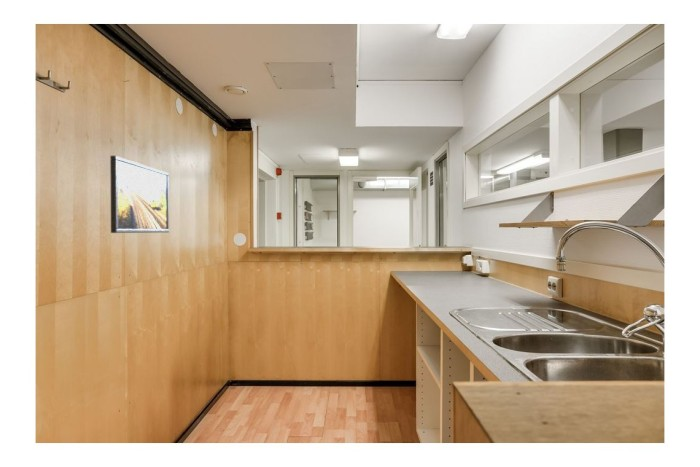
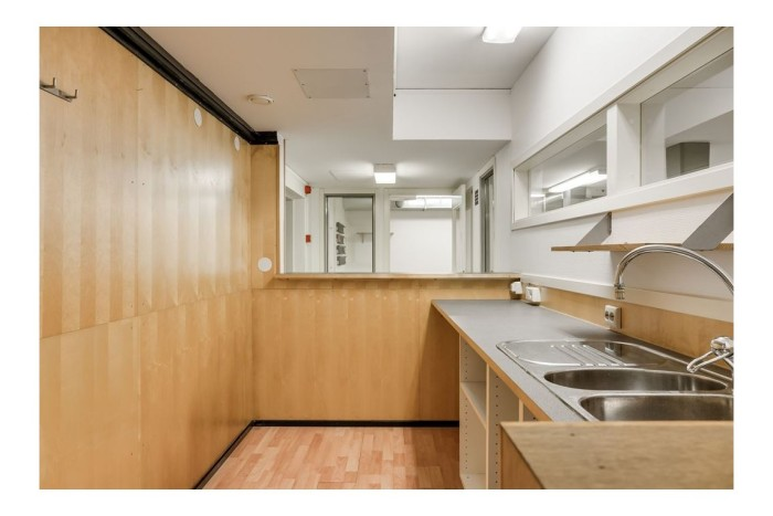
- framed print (143, 199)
